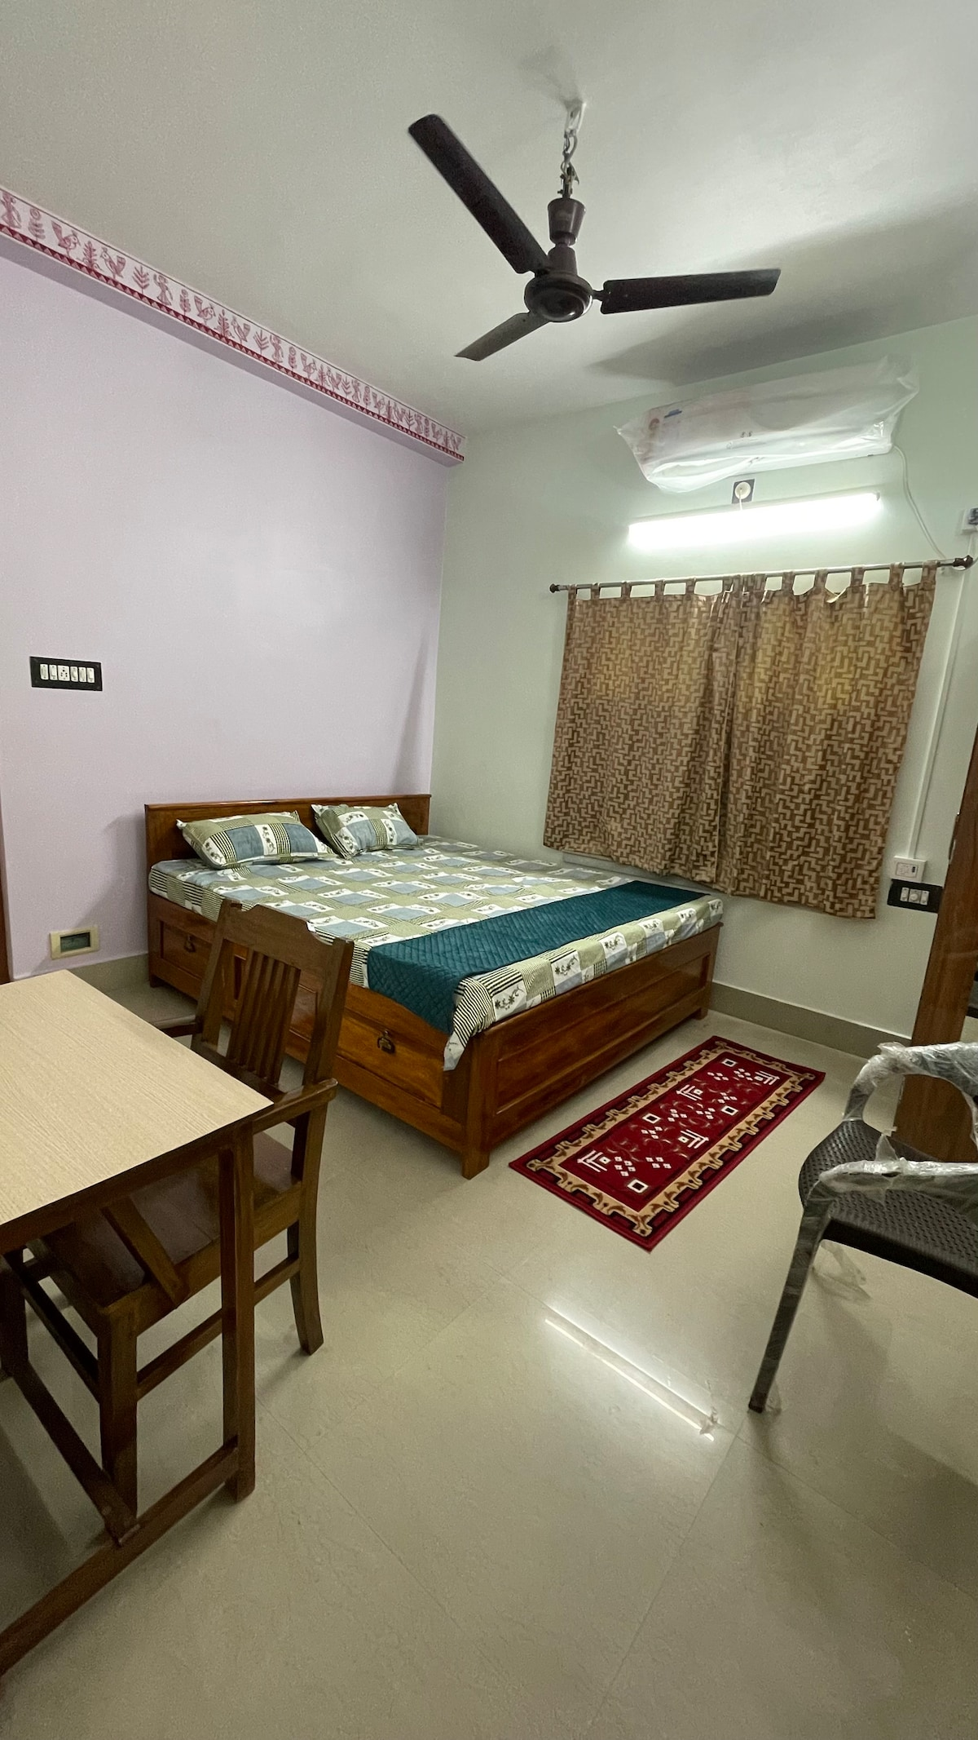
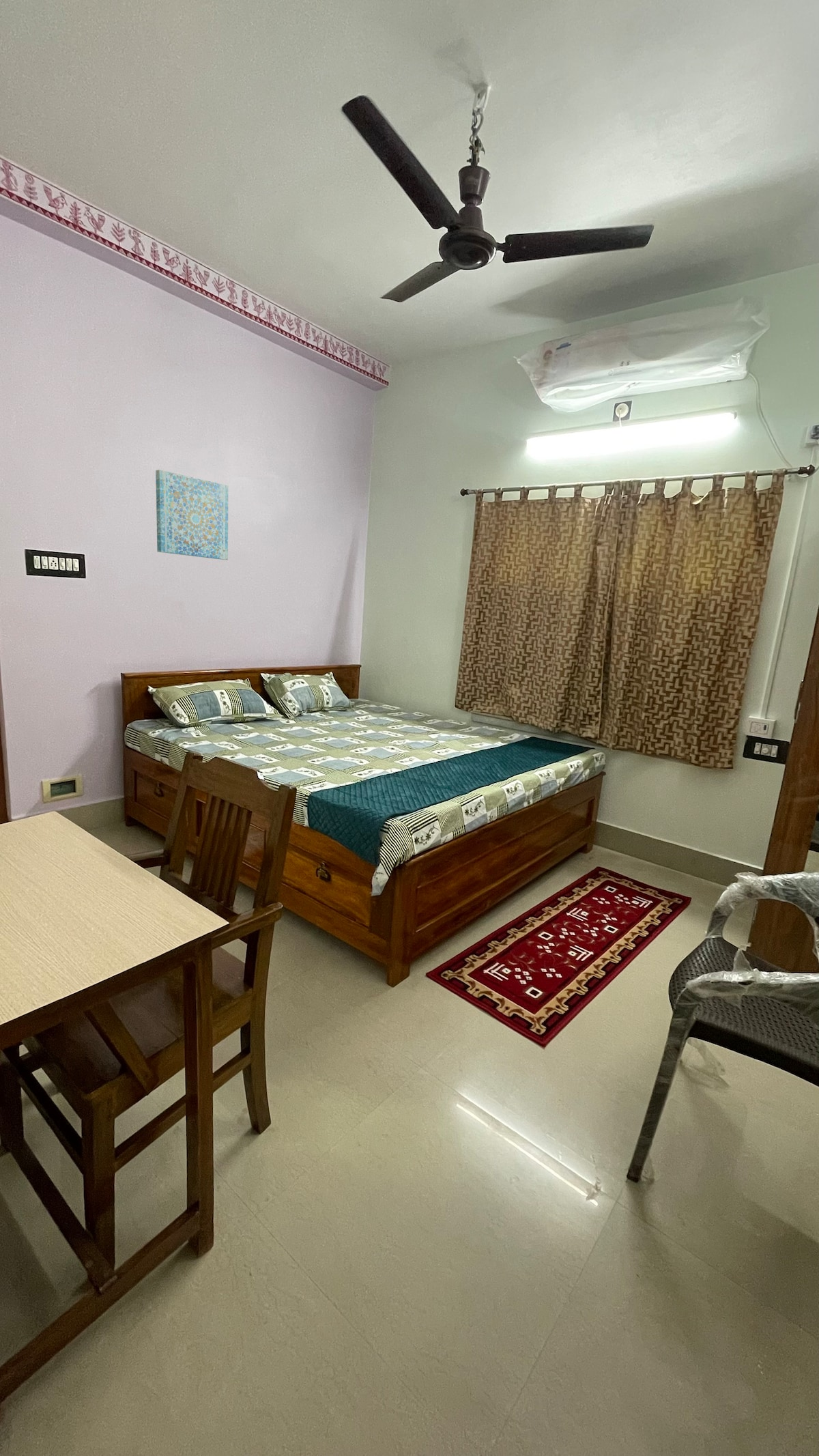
+ wall art (194, 517)
